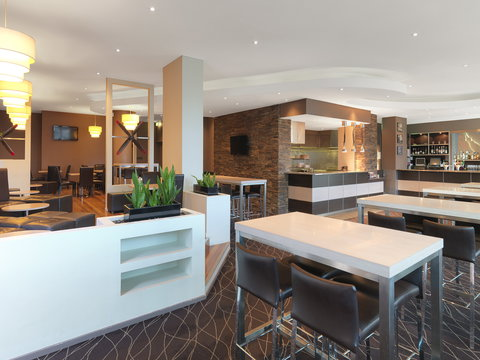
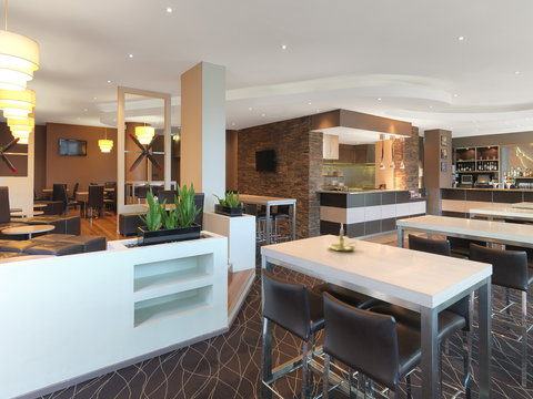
+ candle holder (343, 236)
